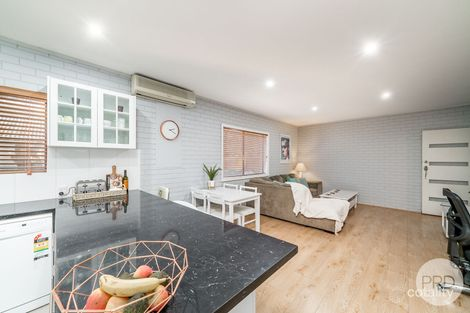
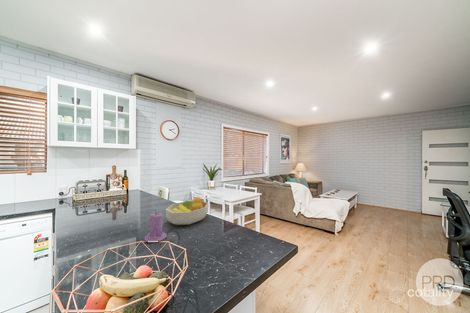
+ fruit bowl (188, 209)
+ candle (155, 224)
